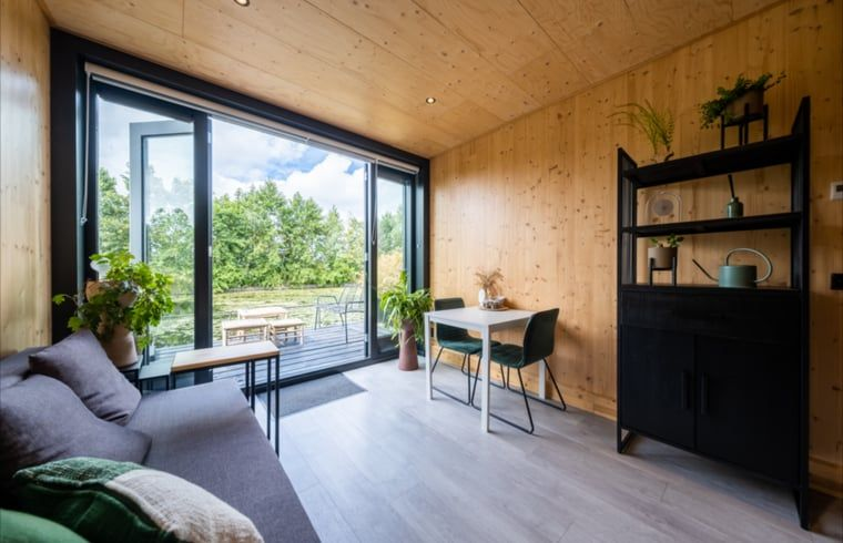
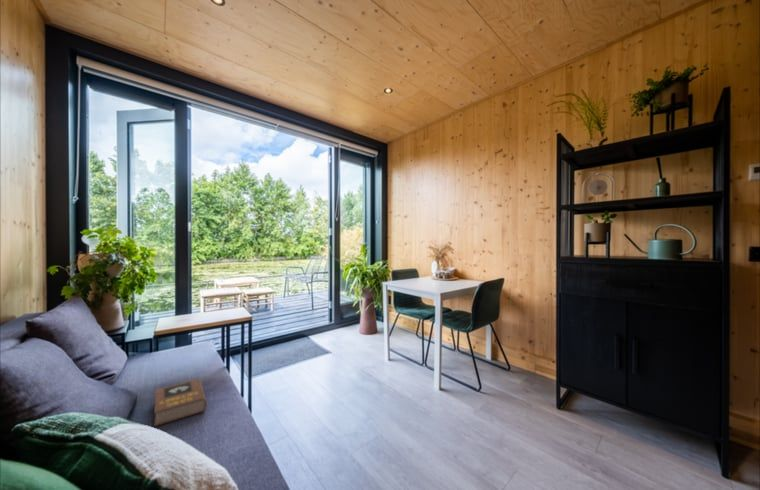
+ book (180, 398)
